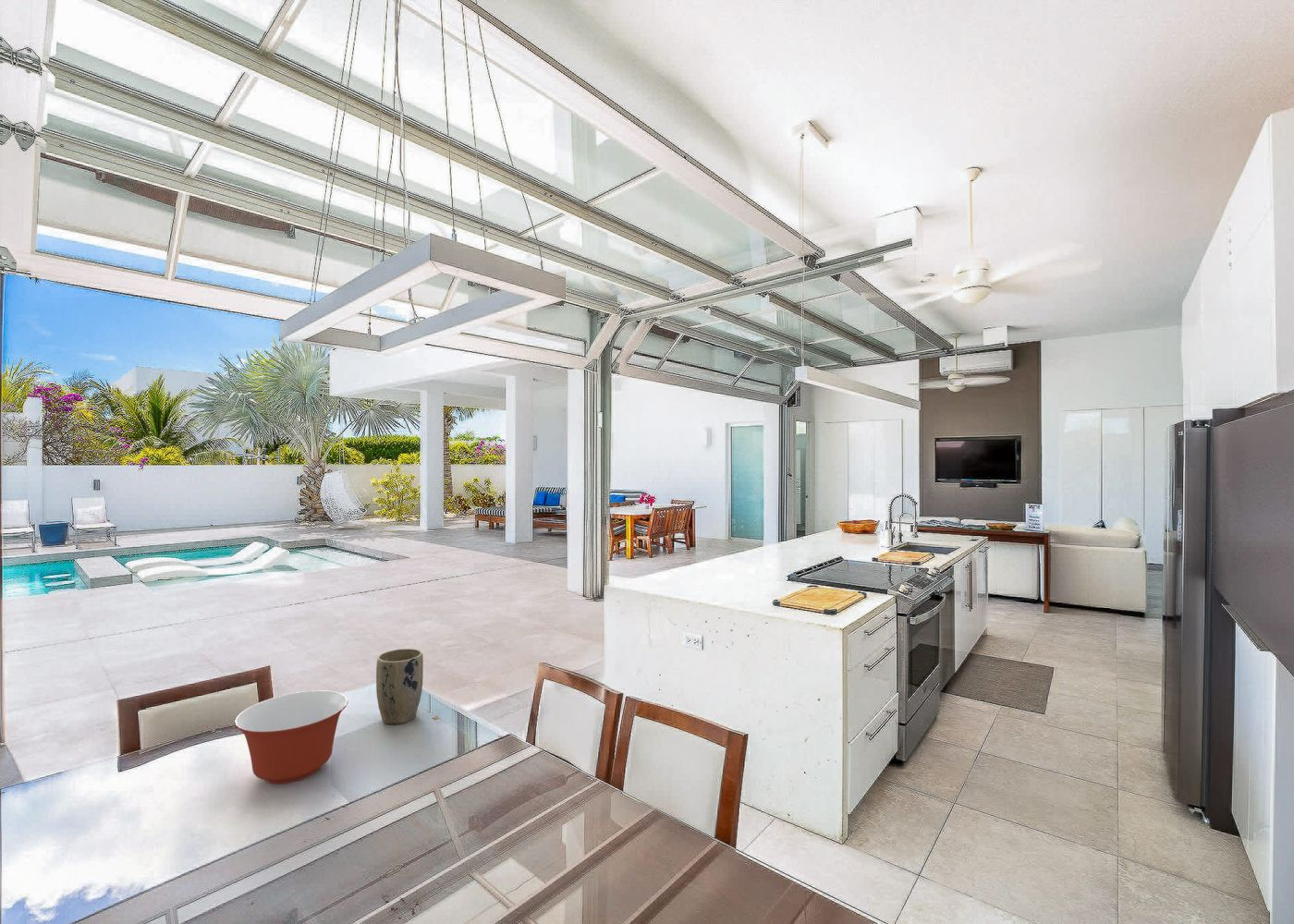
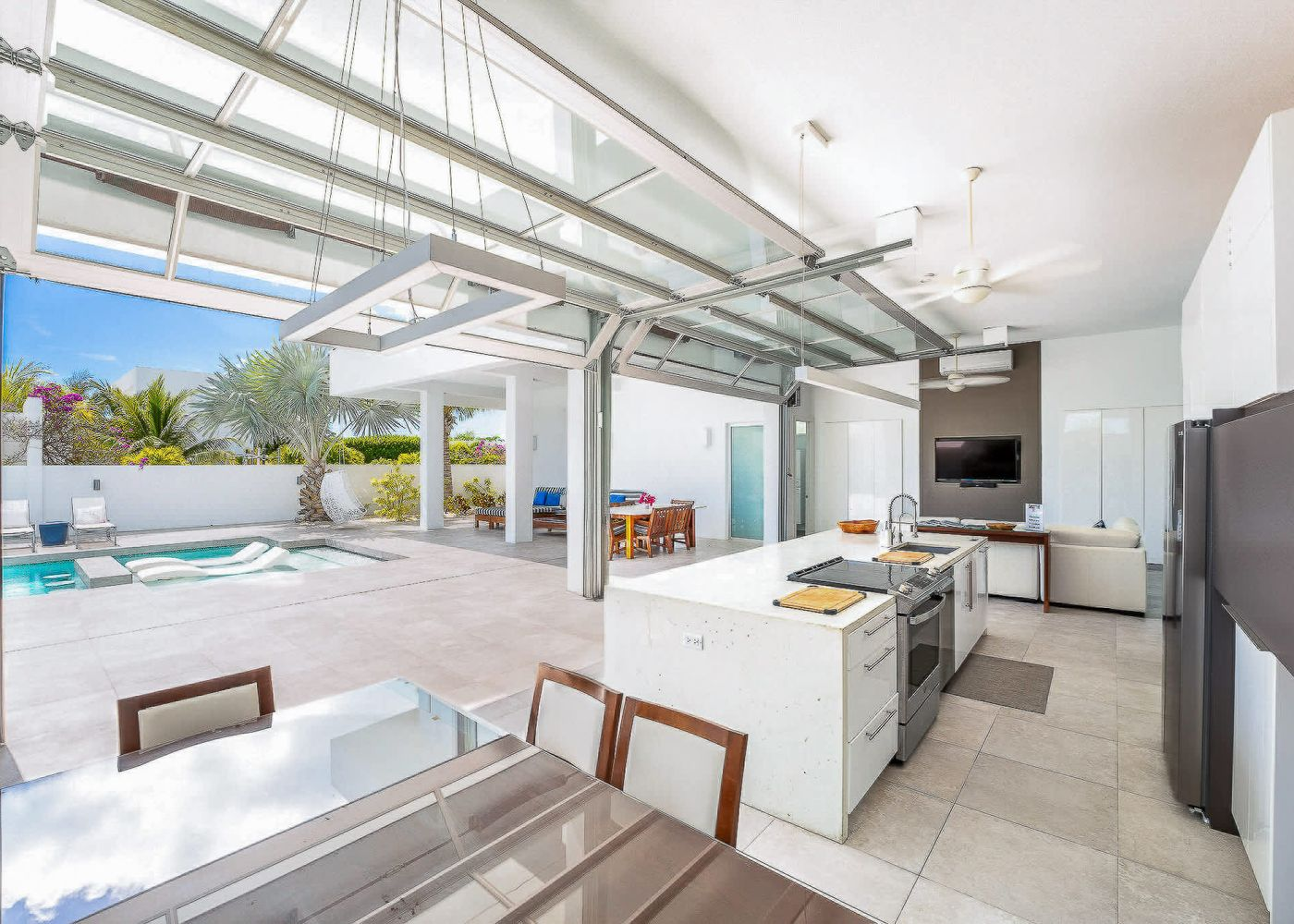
- mixing bowl (293, 739)
- plant pot (399, 686)
